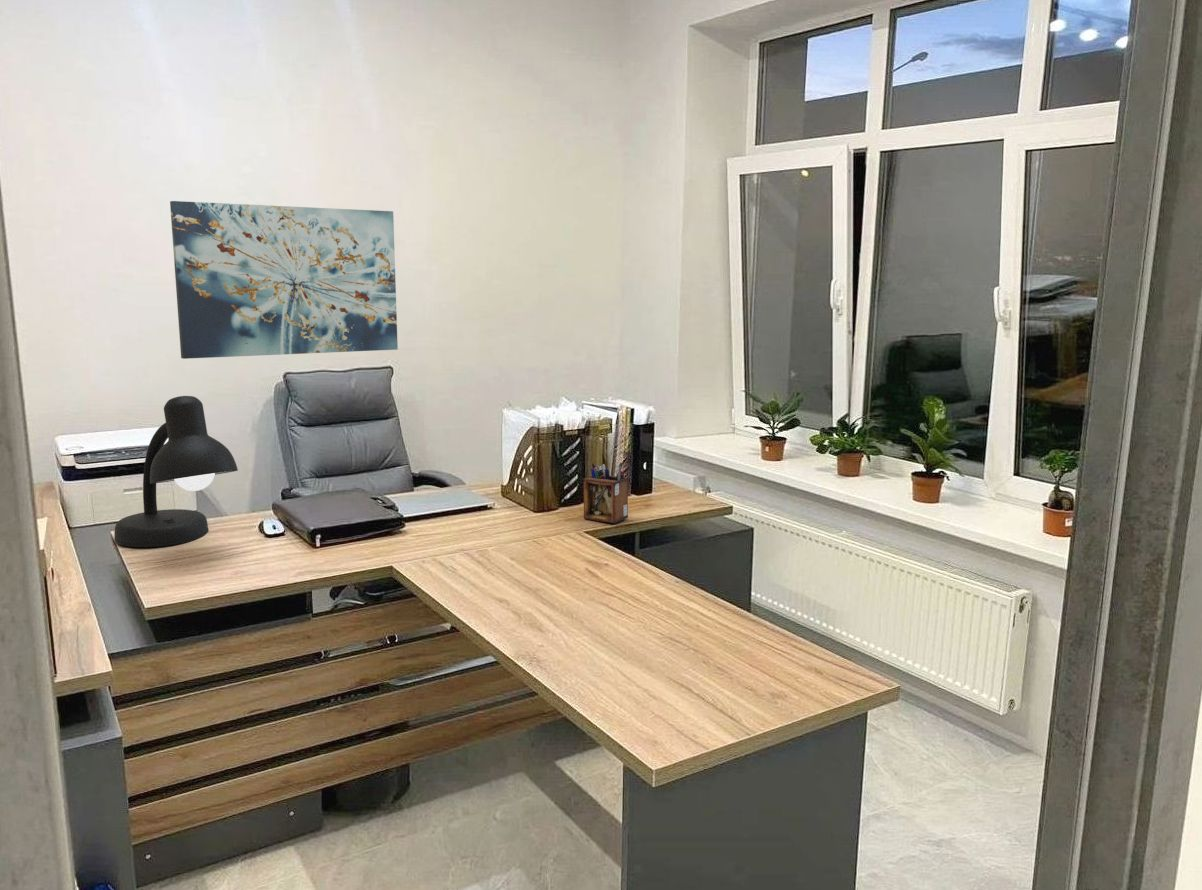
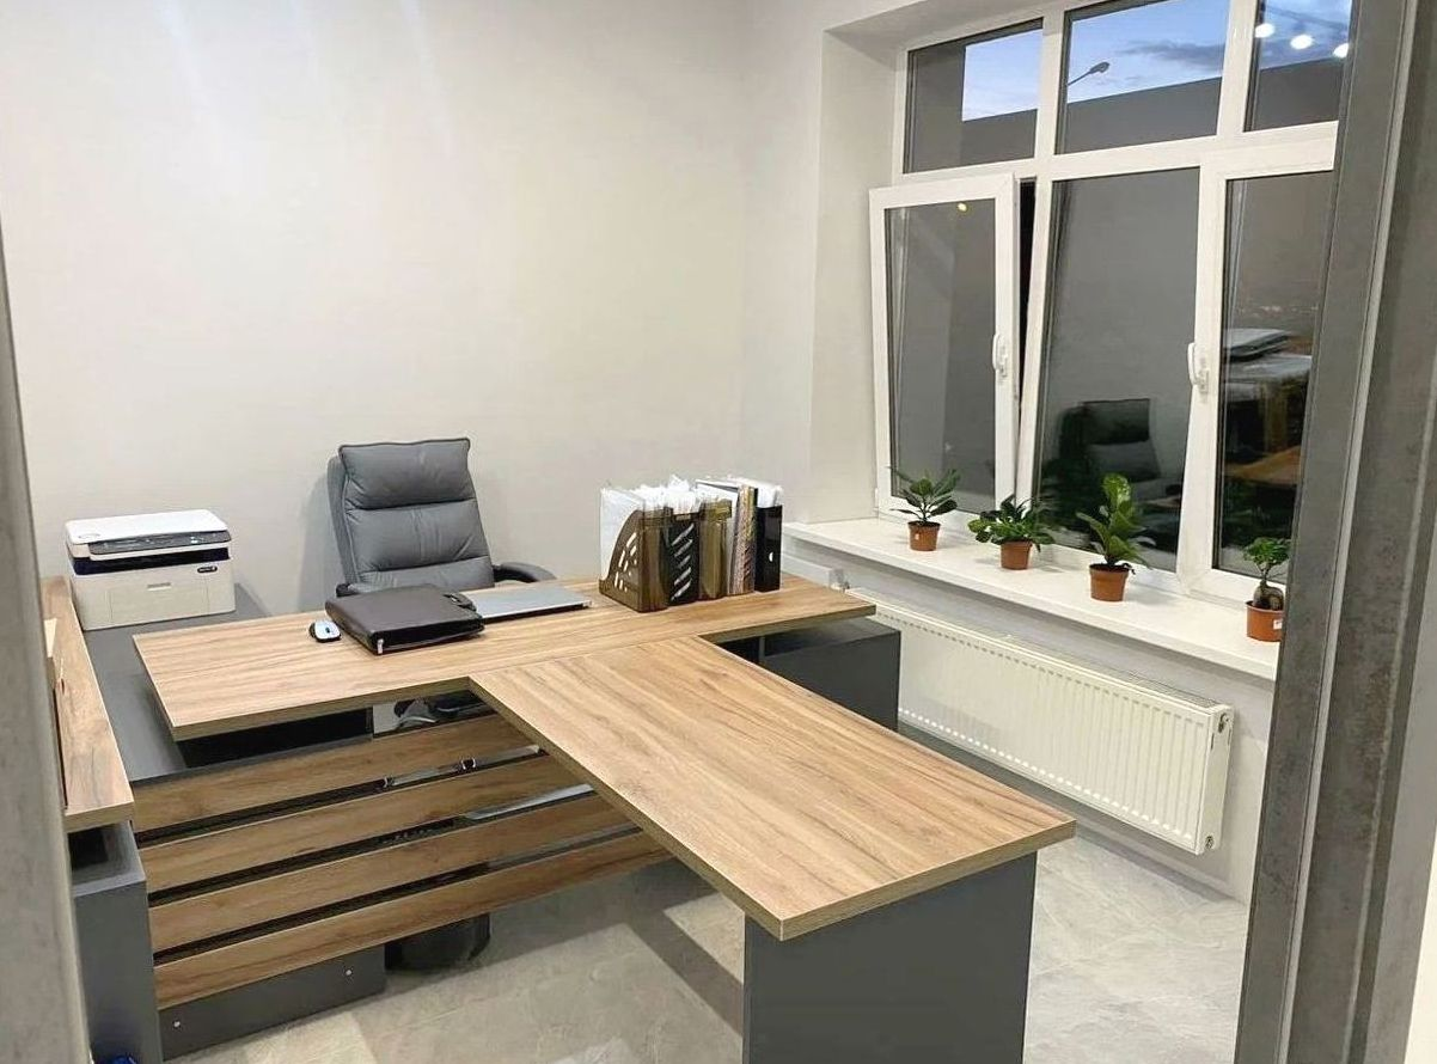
- desk organizer (605, 490)
- desk lamp (173, 469)
- wall art (292, 281)
